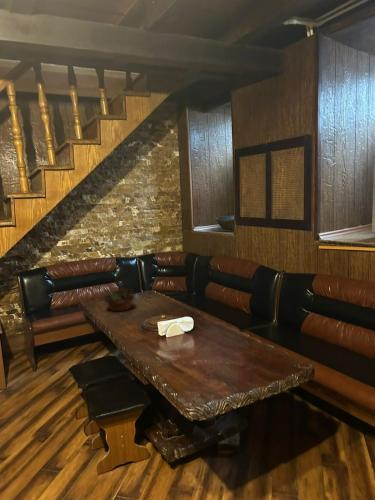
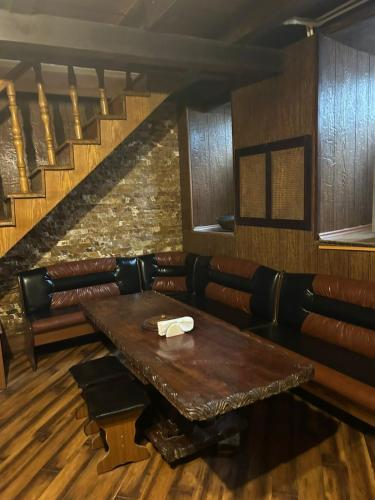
- succulent planter (118, 297)
